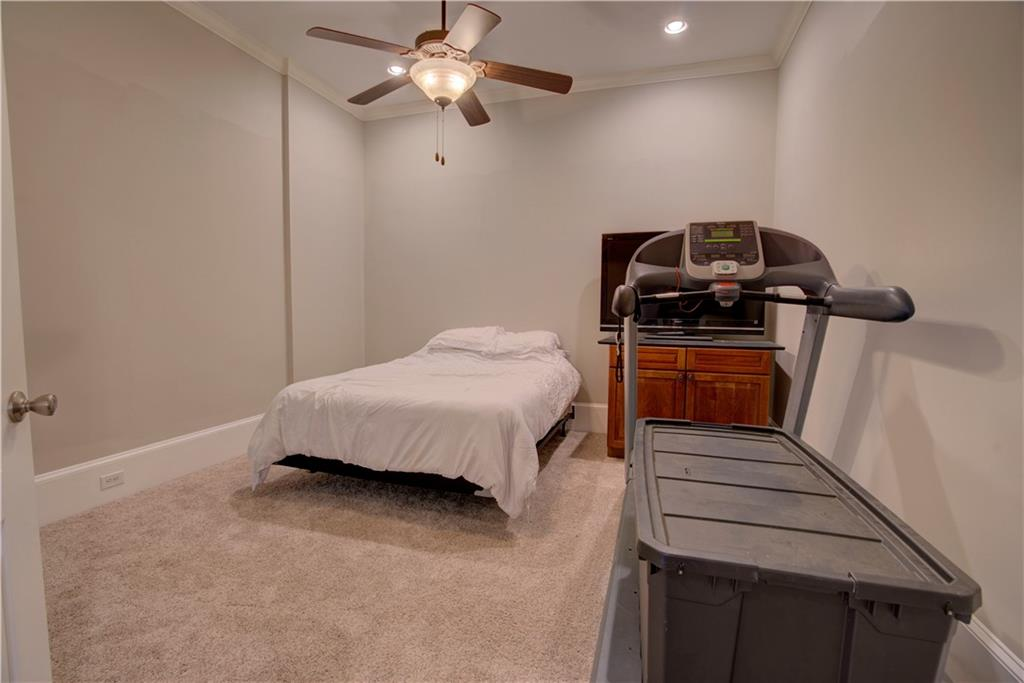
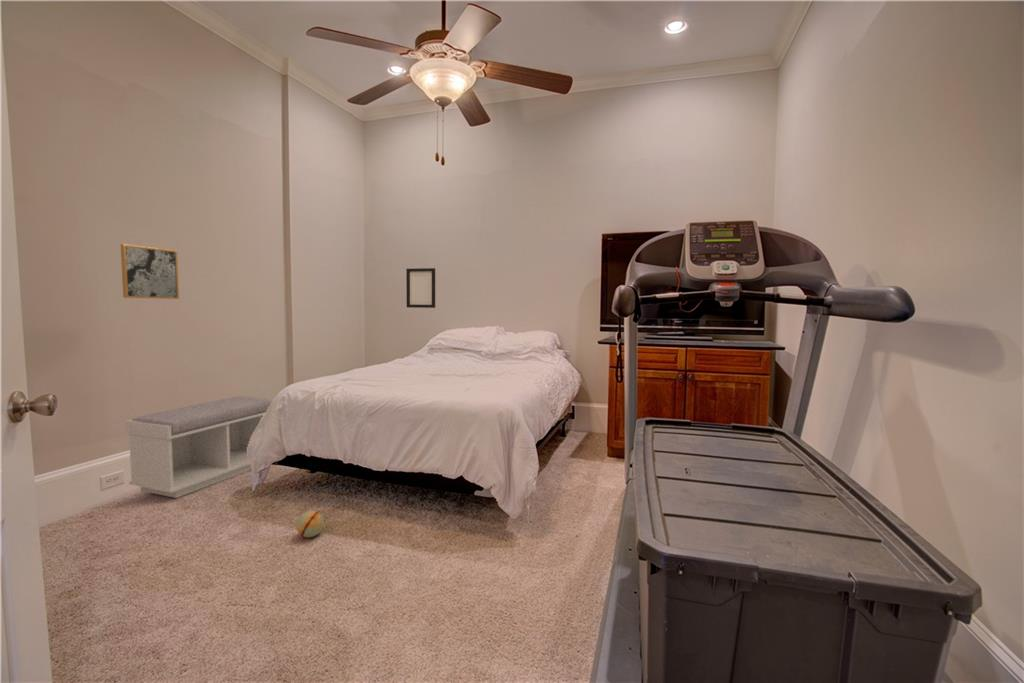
+ picture frame (421, 288)
+ bench (209, 440)
+ wall art (151, 273)
+ ball (310, 524)
